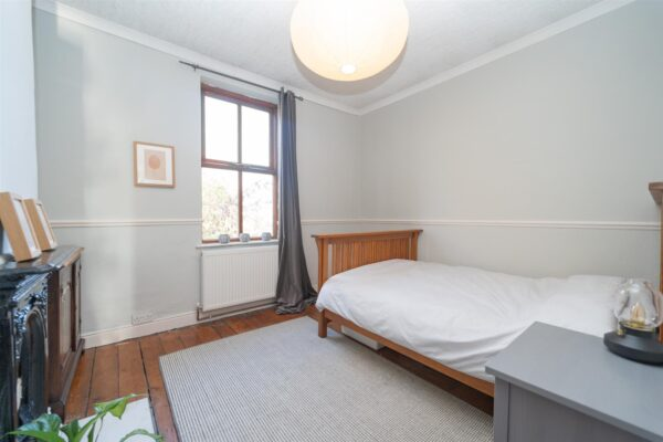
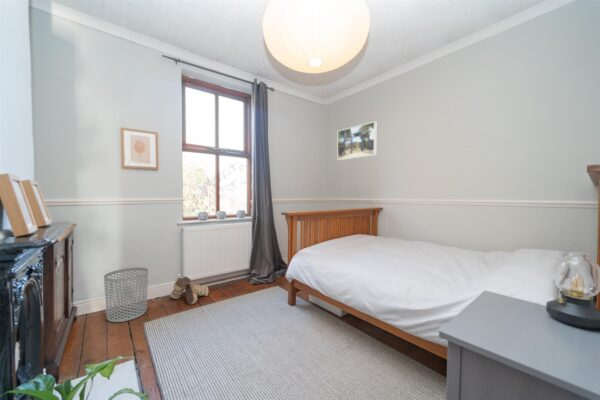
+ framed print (355, 142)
+ waste bin (127, 293)
+ boots (191, 287)
